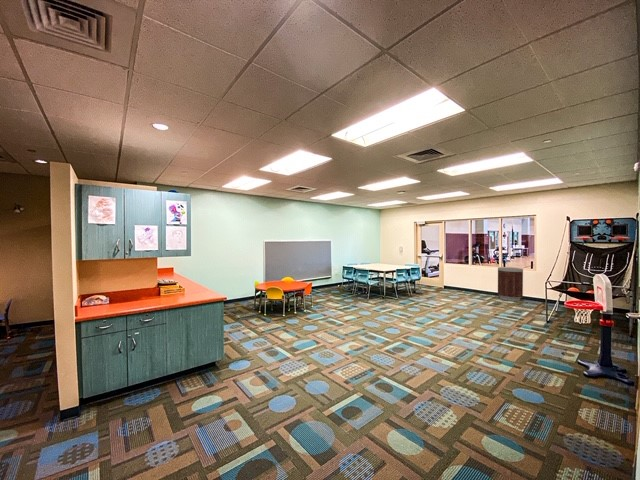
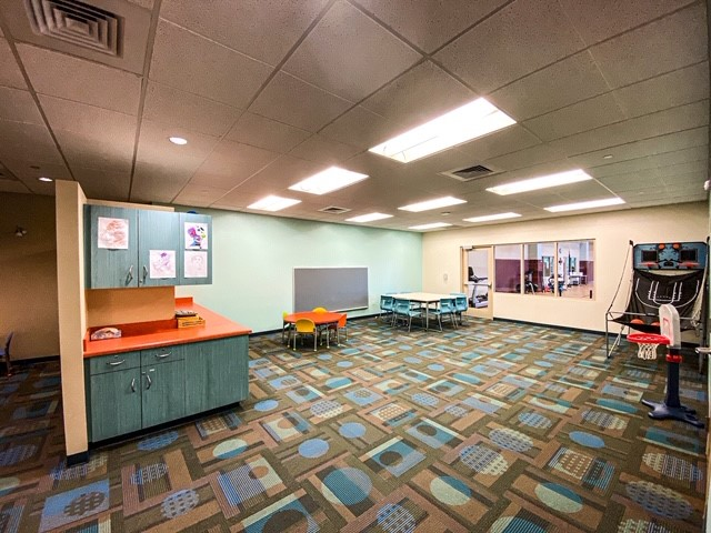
- trash can (510, 283)
